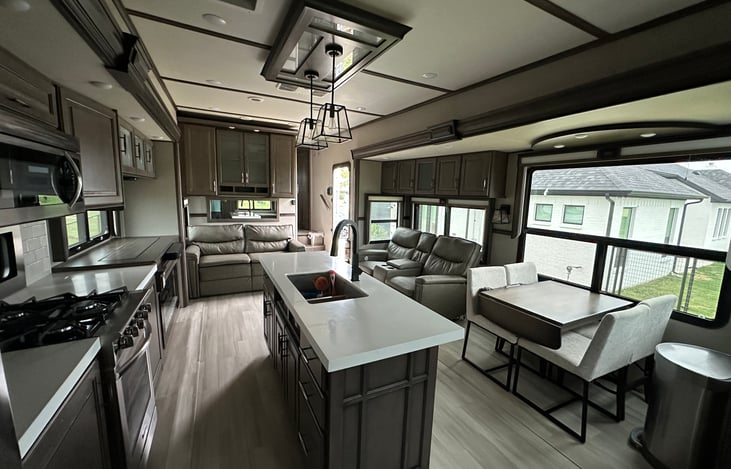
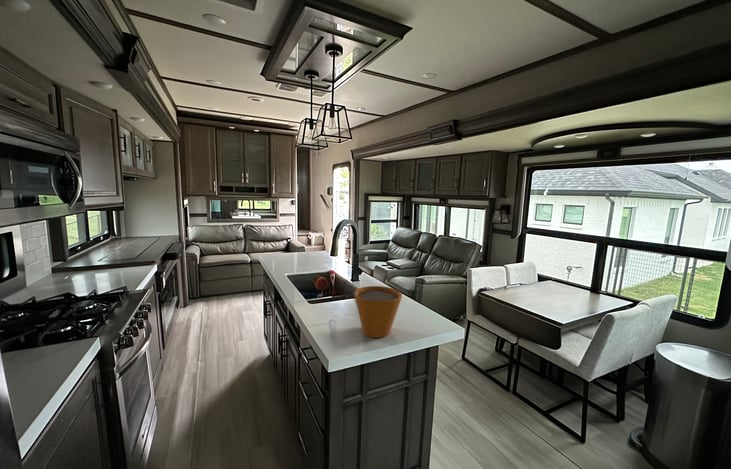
+ flower pot (377, 312)
